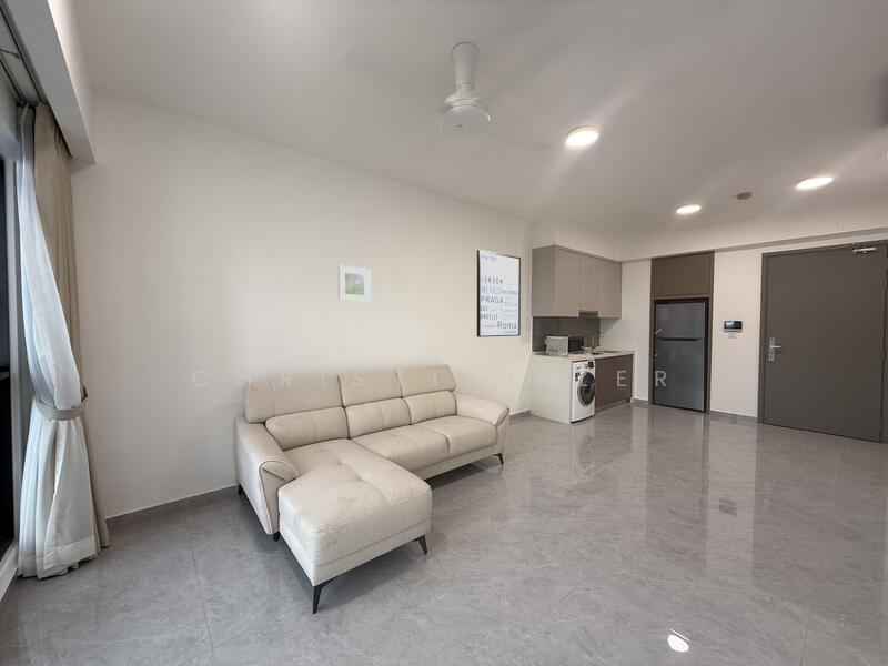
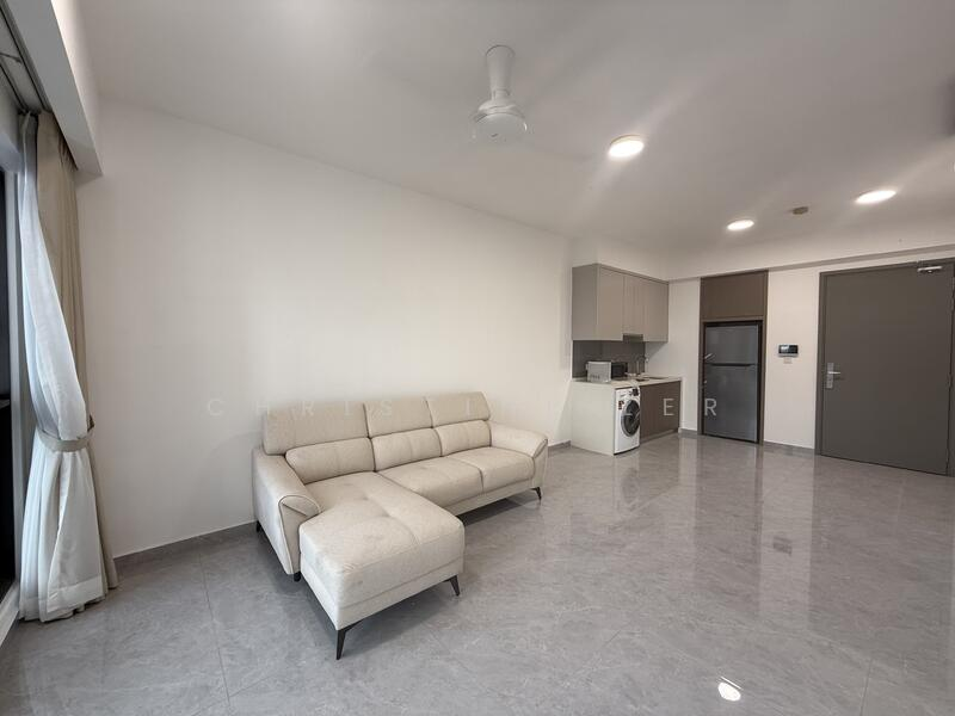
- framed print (354, 284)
- wall art (500, 295)
